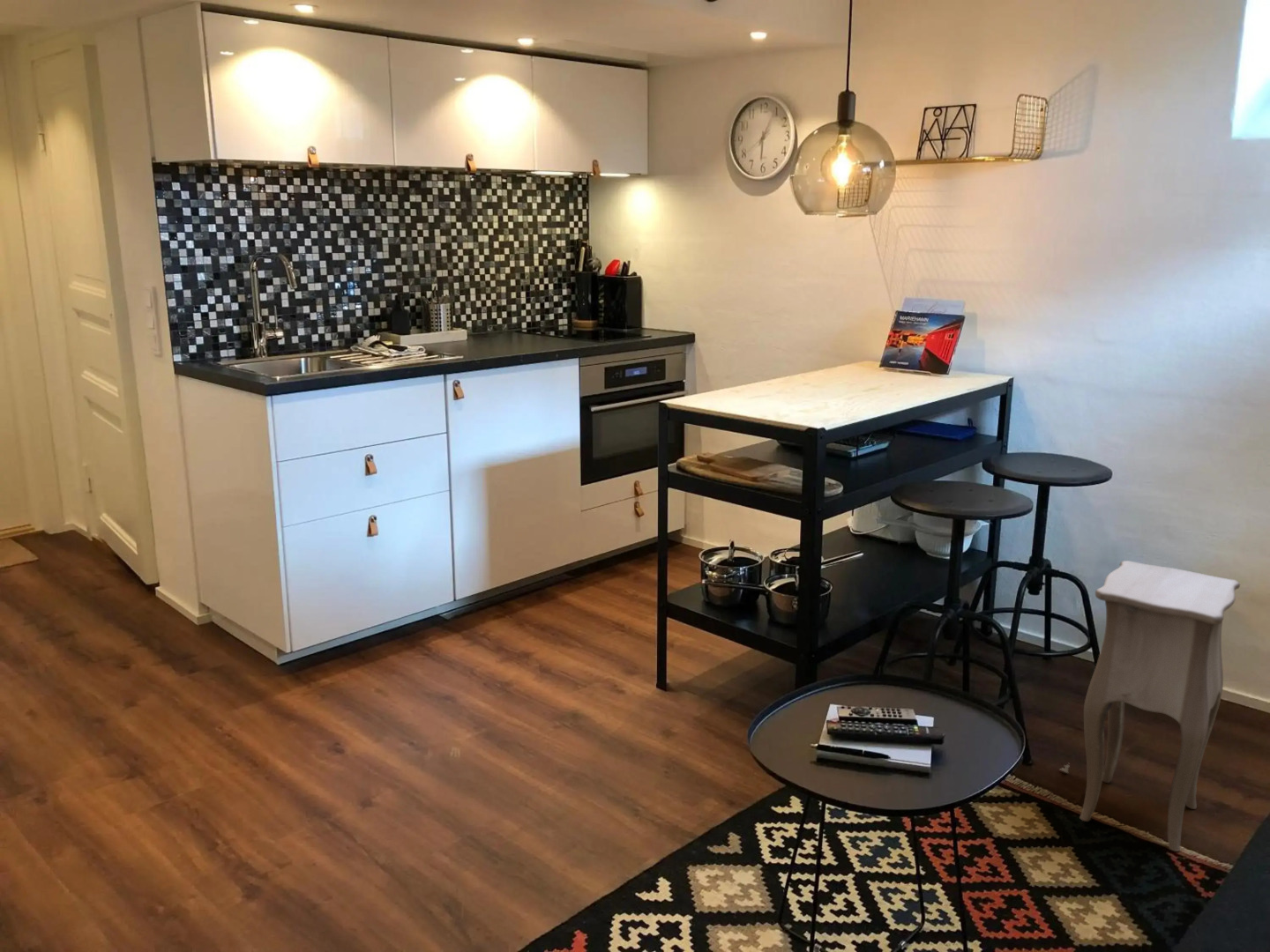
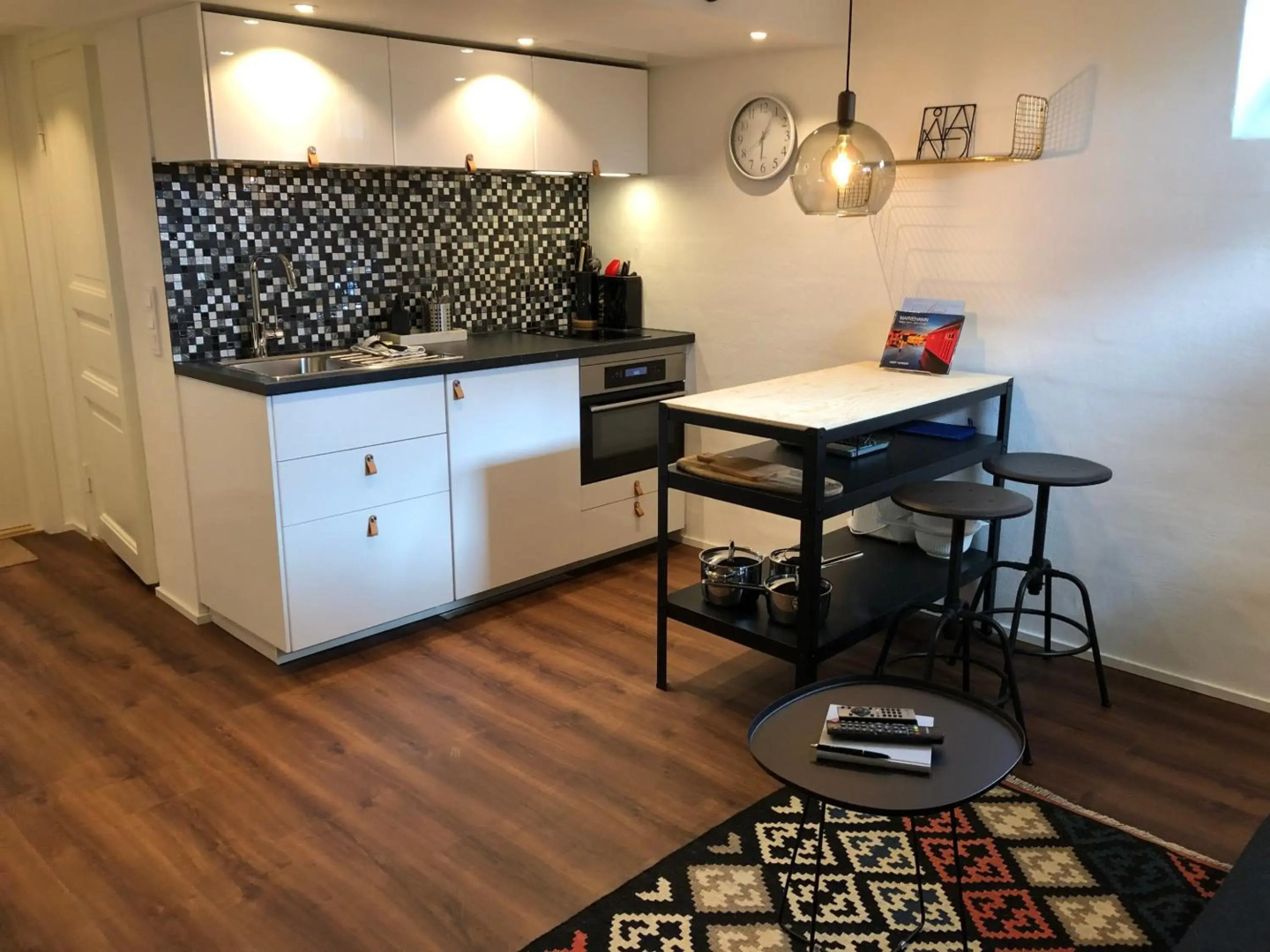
- side table (1153, 702)
